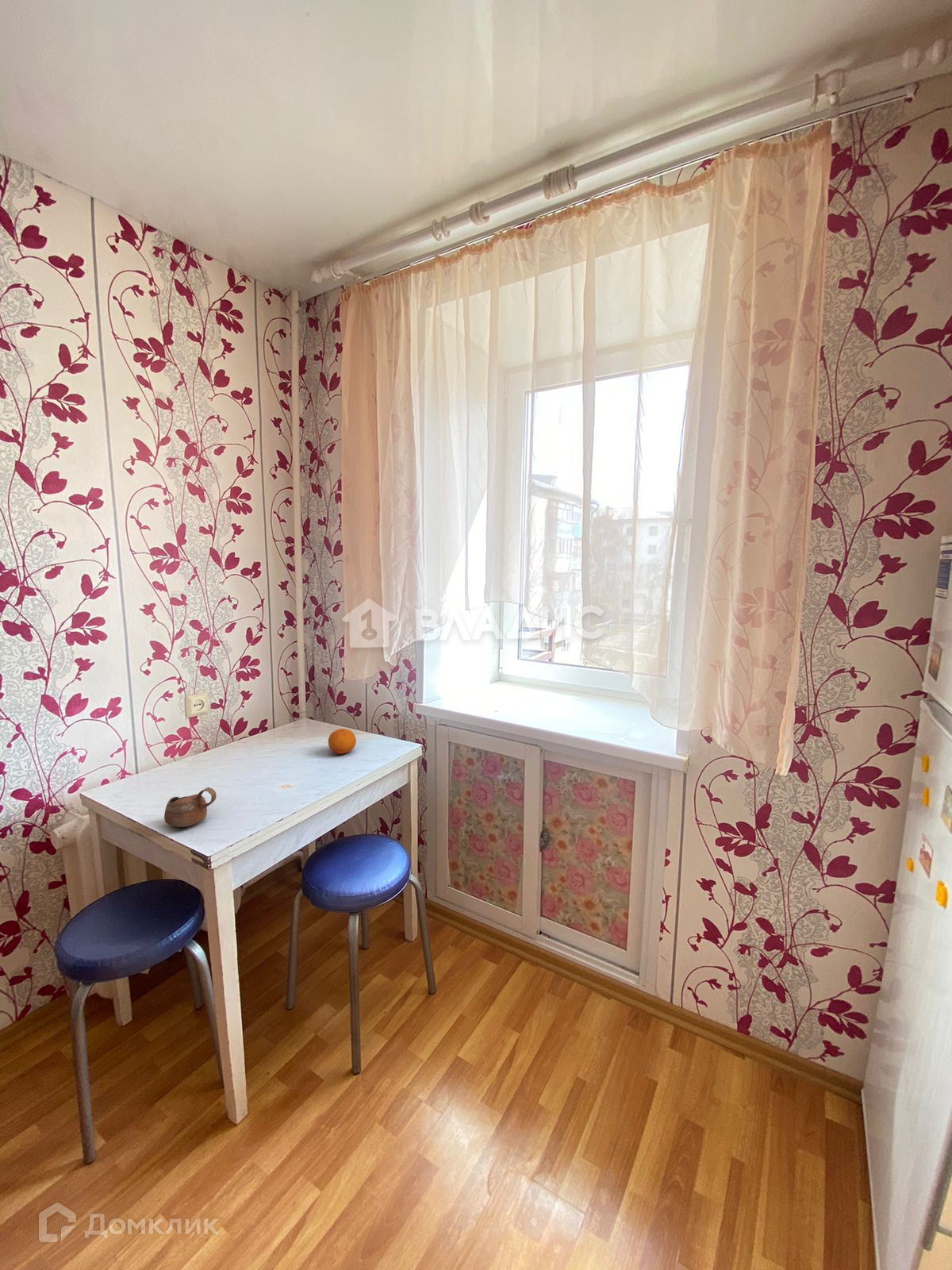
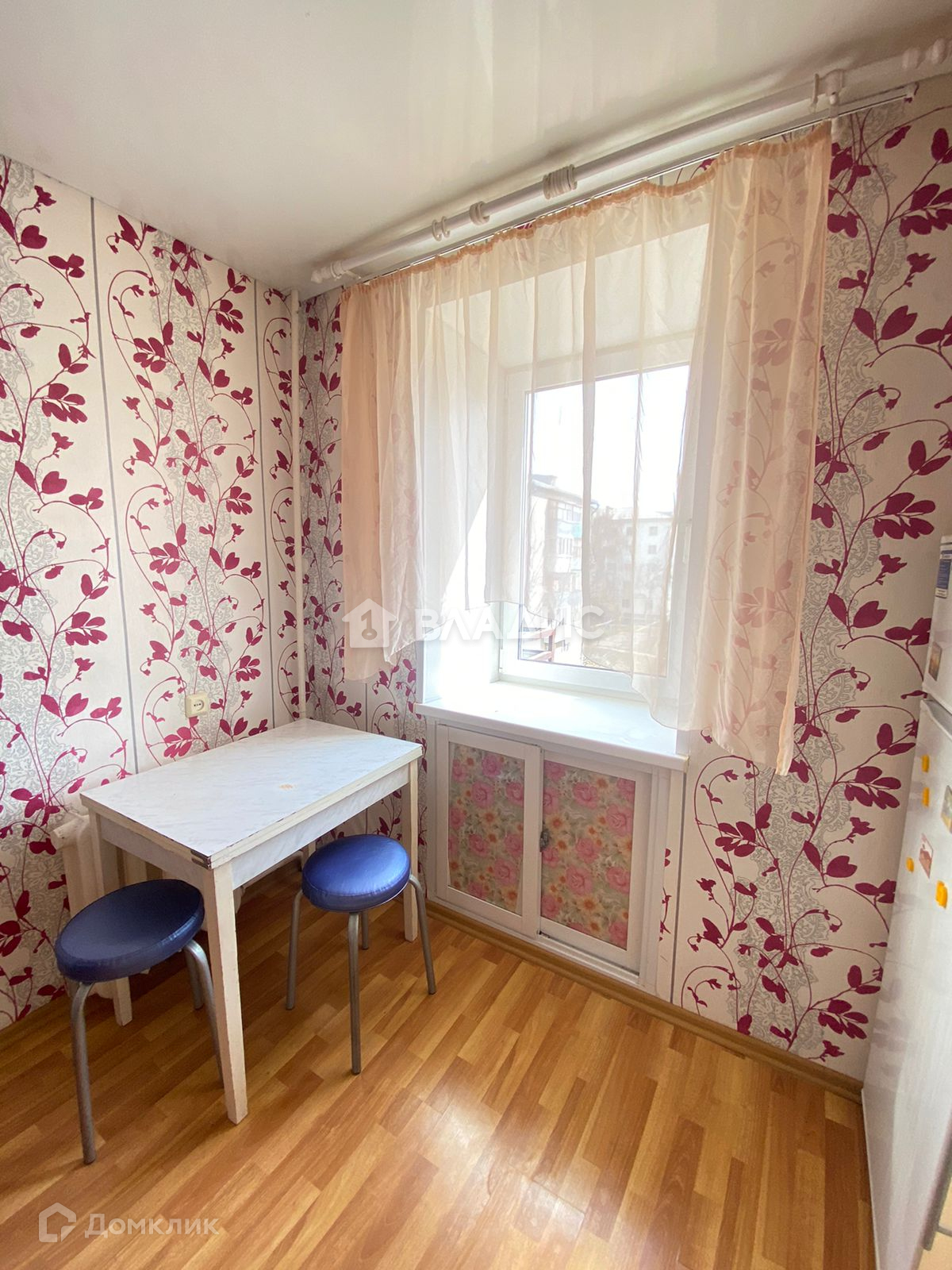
- fruit (342, 741)
- cup (188, 806)
